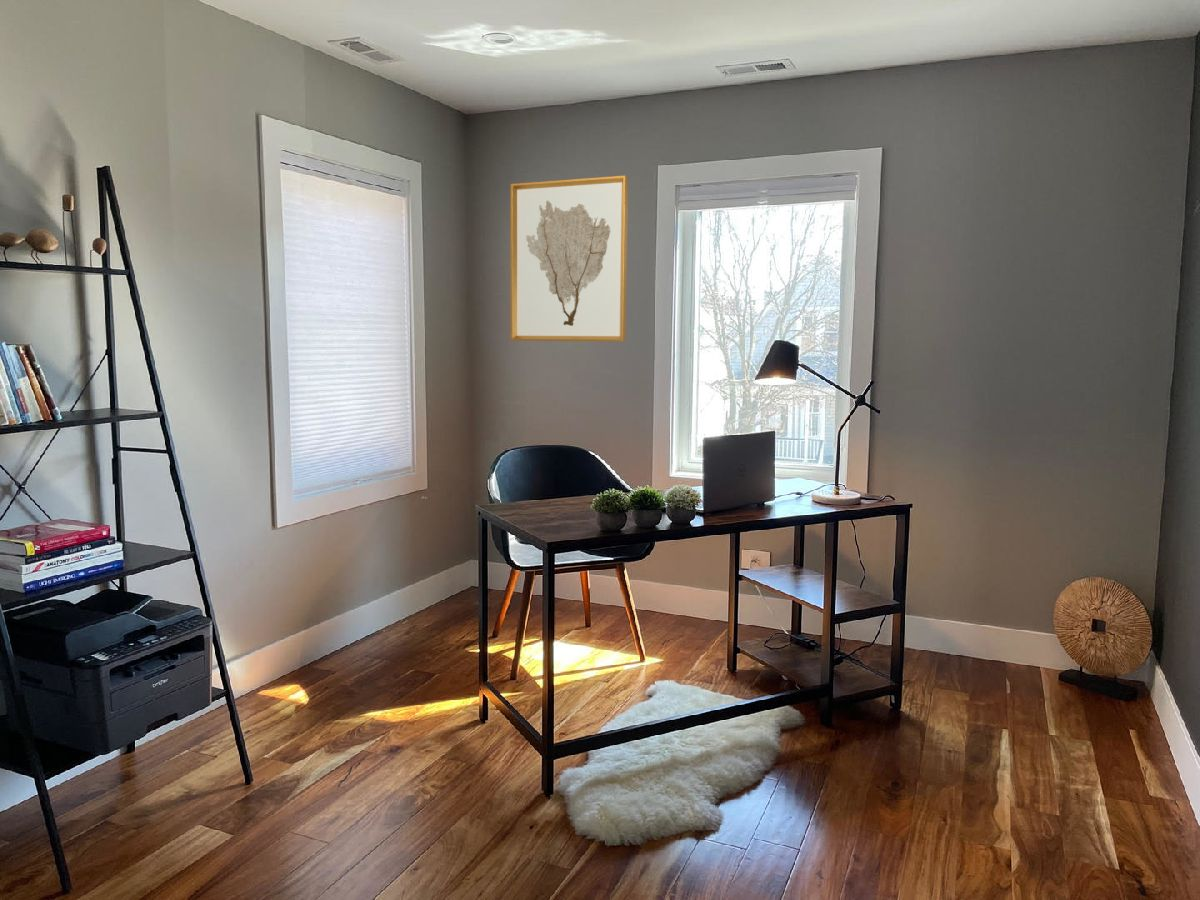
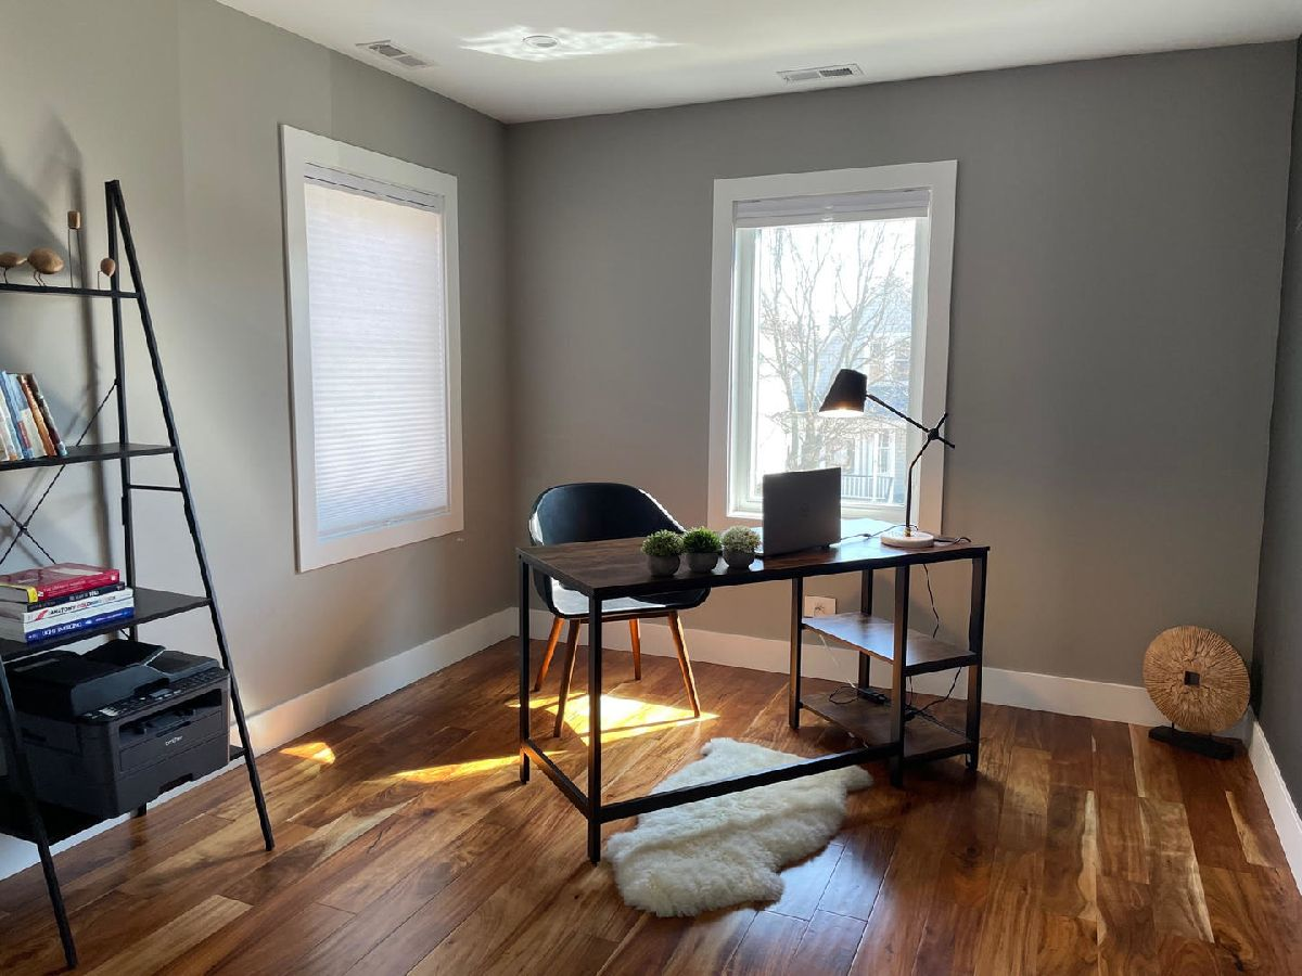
- wall art (567, 261)
